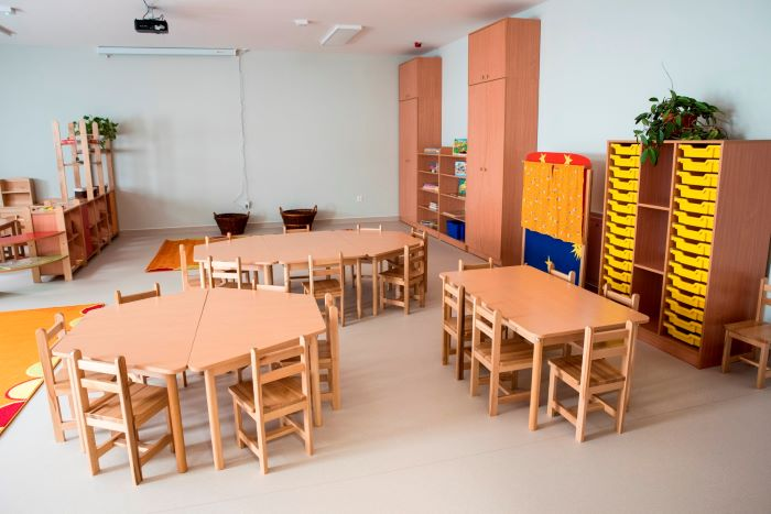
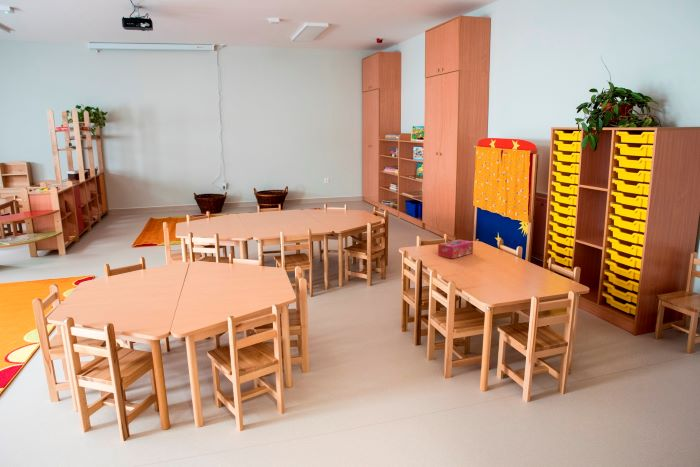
+ tissue box (455, 248)
